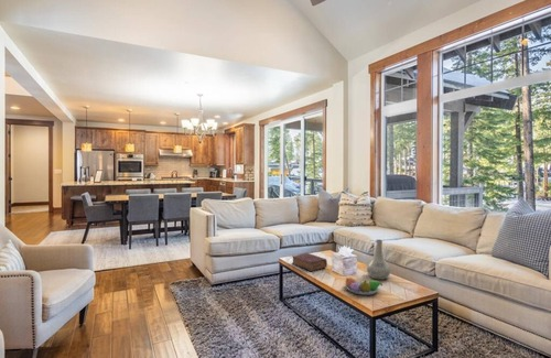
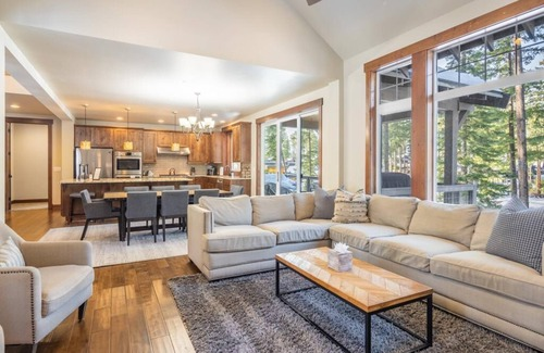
- book (309, 261)
- vase (378, 258)
- fruit bowl (363, 283)
